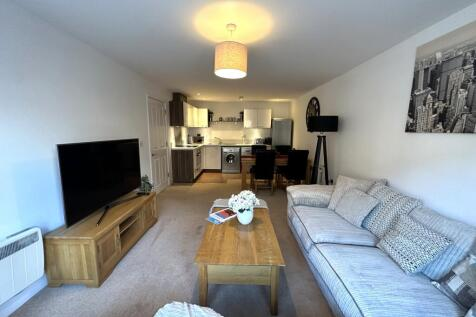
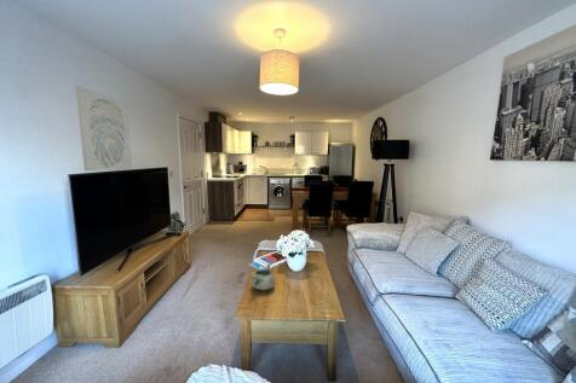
+ decorative bowl (263, 278)
+ wall art (108, 133)
